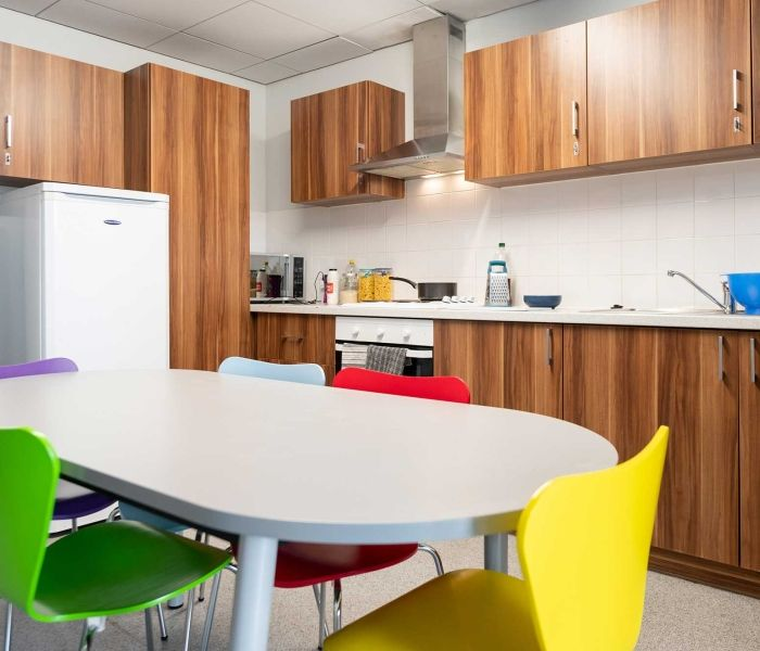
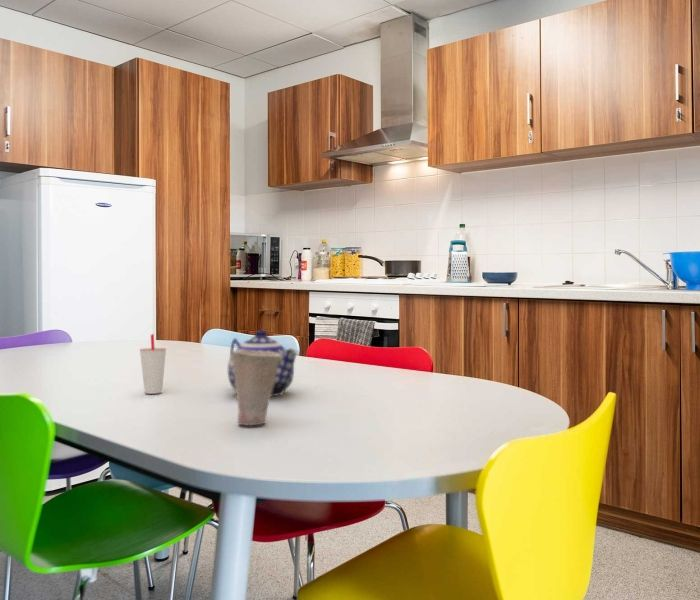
+ cup (153, 363)
+ teapot (264, 351)
+ cup (257, 386)
